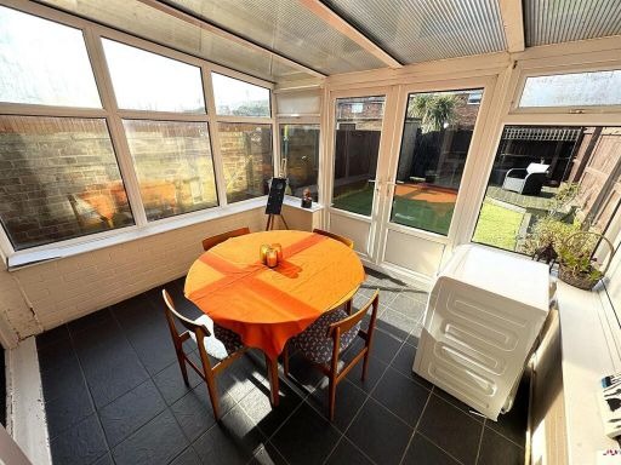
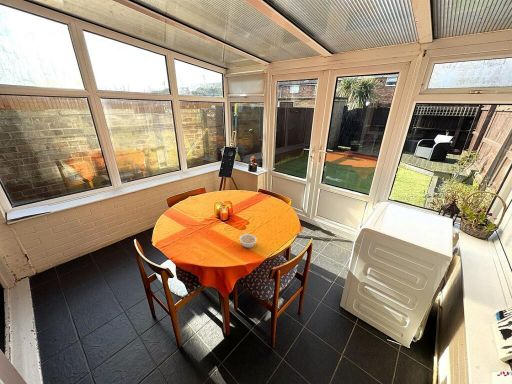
+ legume (247, 240)
